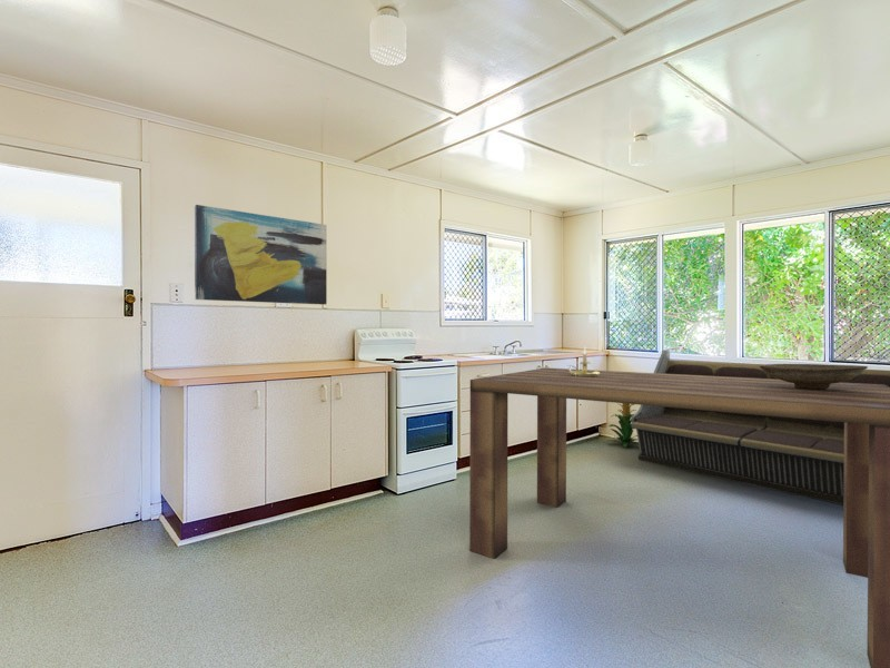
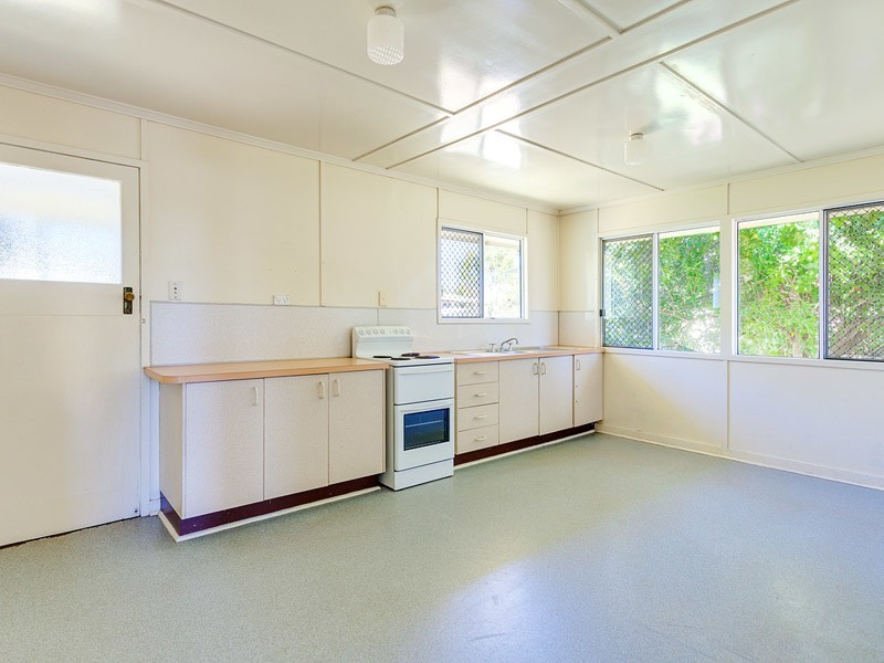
- bench (755, 415)
- wall art (266, 258)
- decorative bowl (810, 375)
- indoor plant (626, 414)
- dining table (679, 407)
- candle holder (583, 360)
